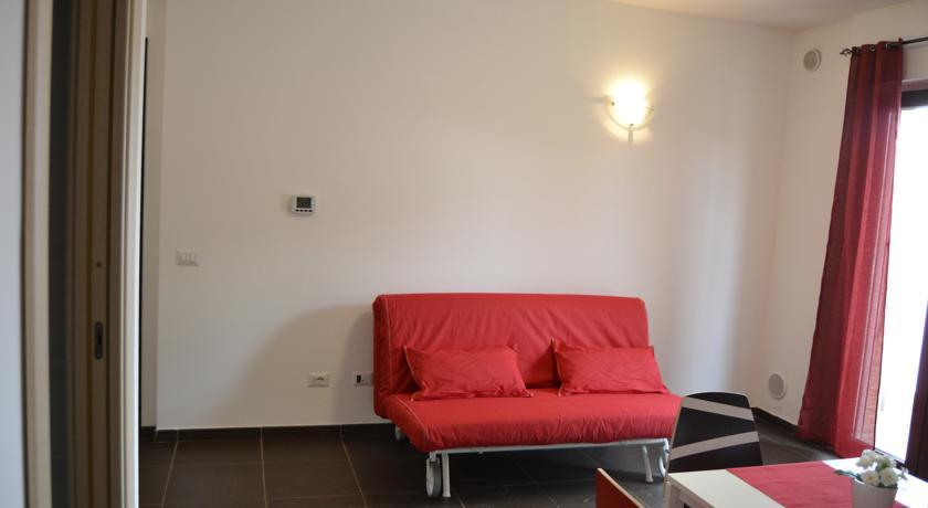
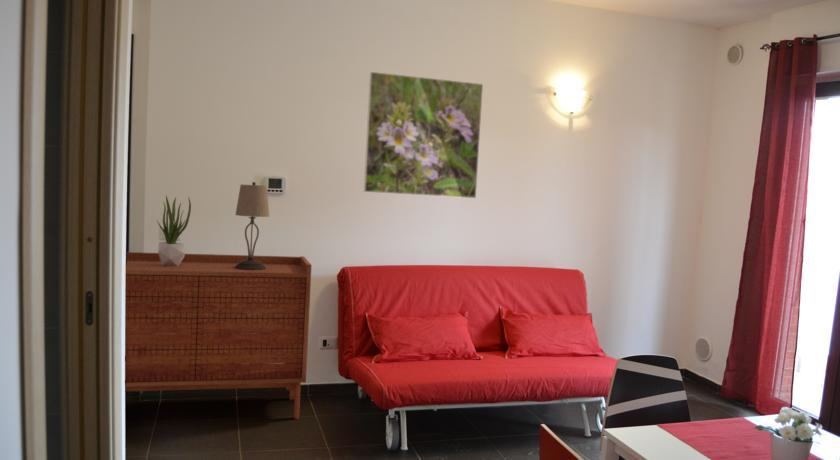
+ table lamp (252, 224)
+ potted plant (174, 230)
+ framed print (424, 137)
+ sideboard (198, 335)
